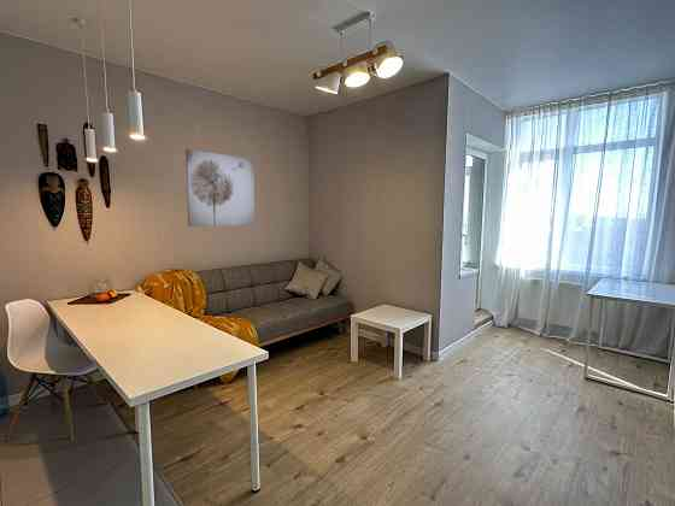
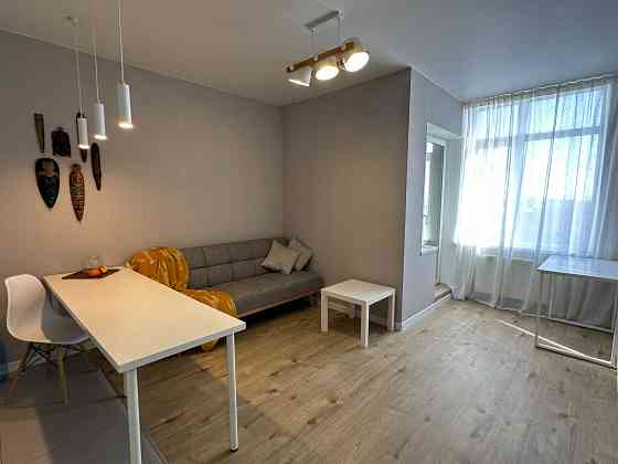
- wall art (223, 190)
